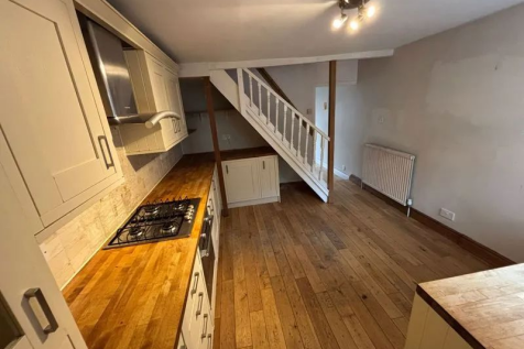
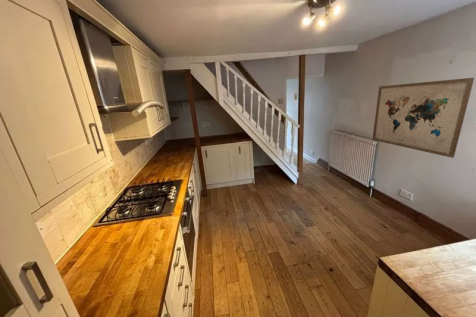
+ wall art (410, 116)
